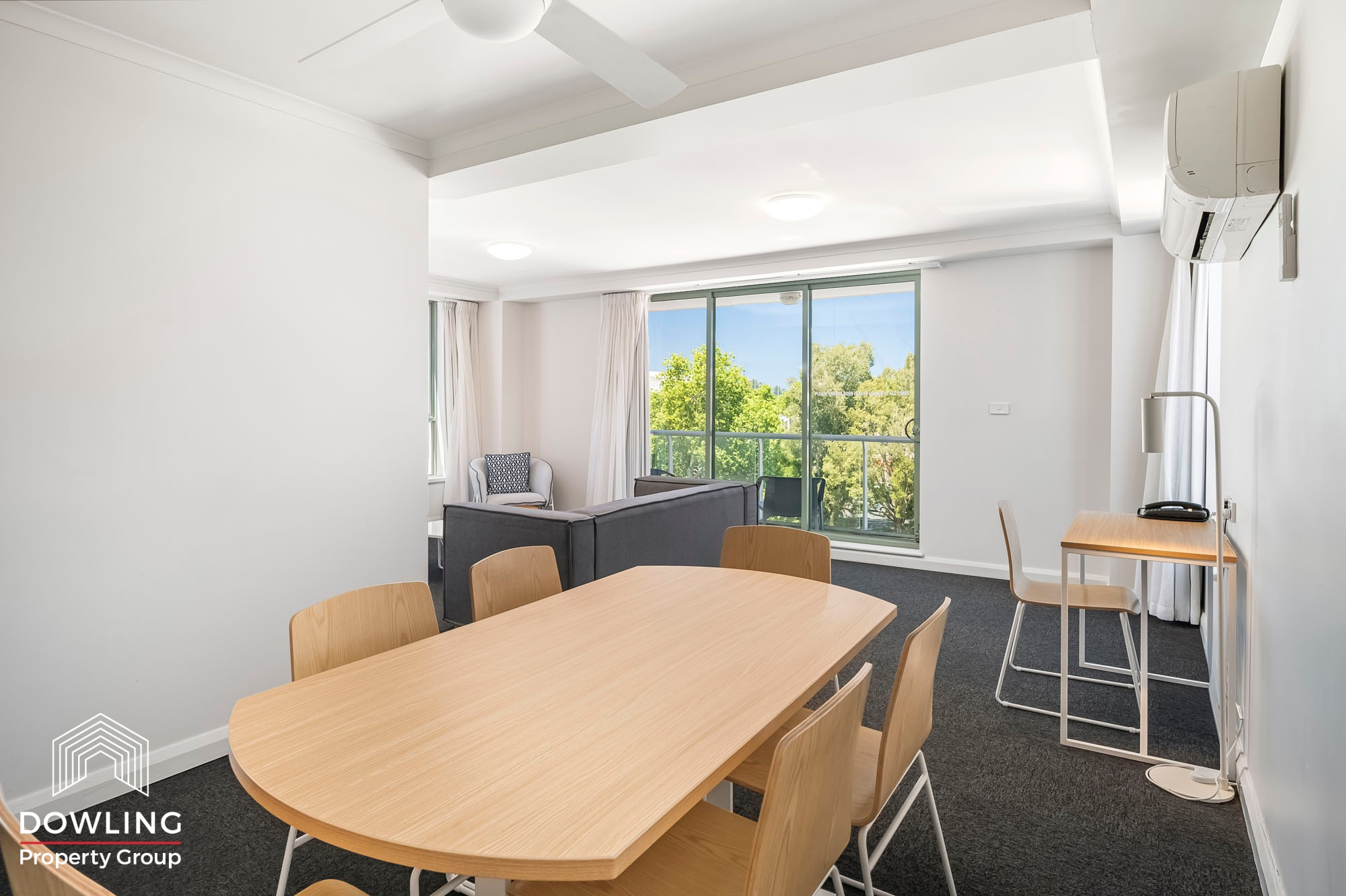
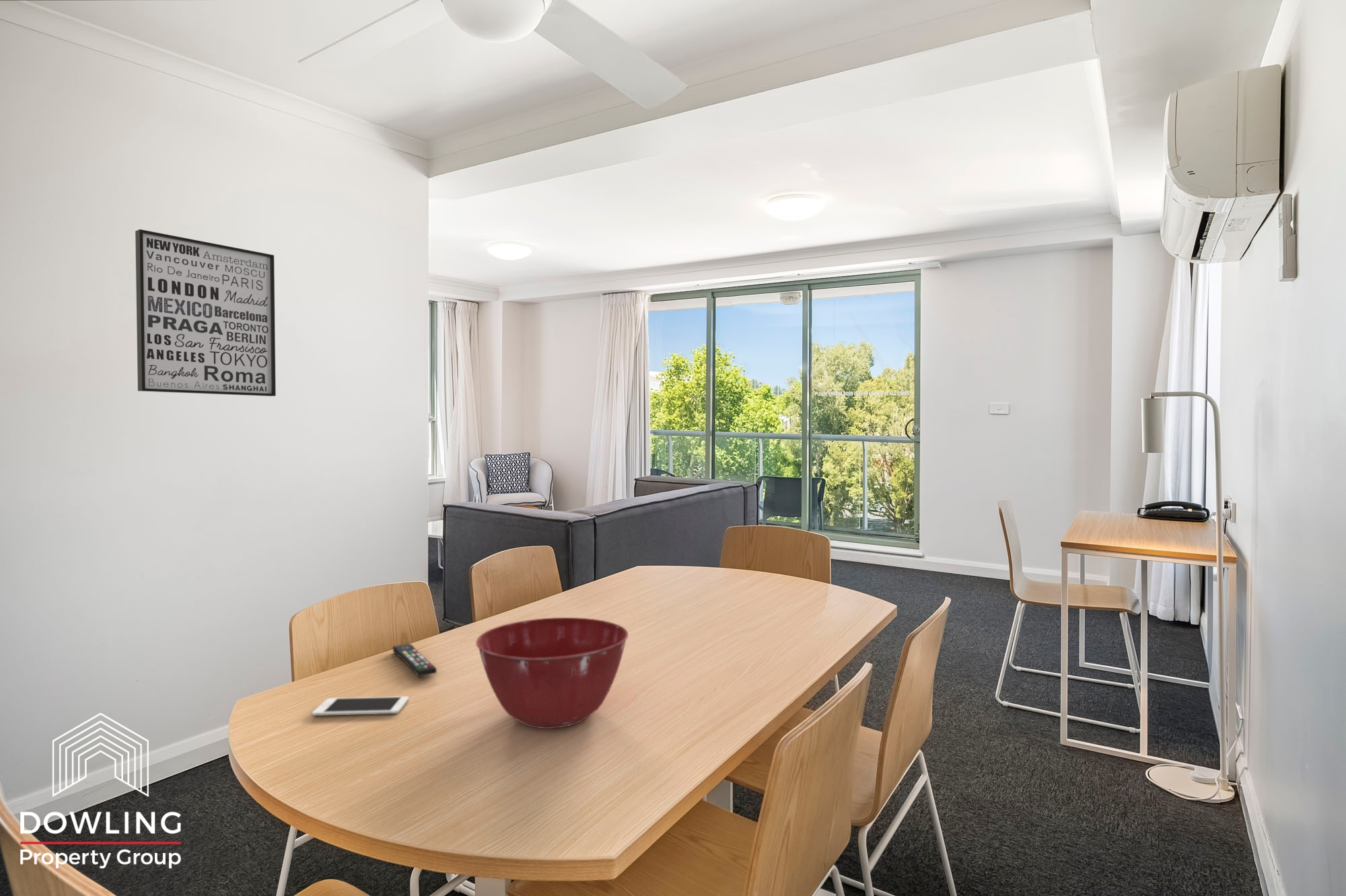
+ mixing bowl (553, 674)
+ wall art (210, 319)
+ cell phone (361, 706)
+ remote control (413, 659)
